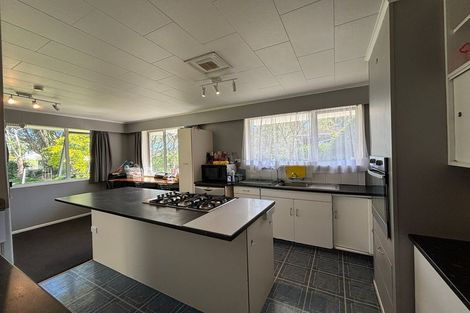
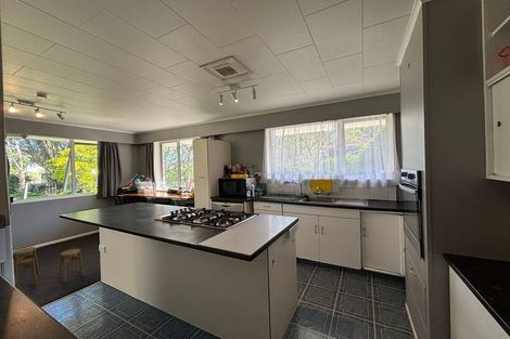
+ stool (38, 268)
